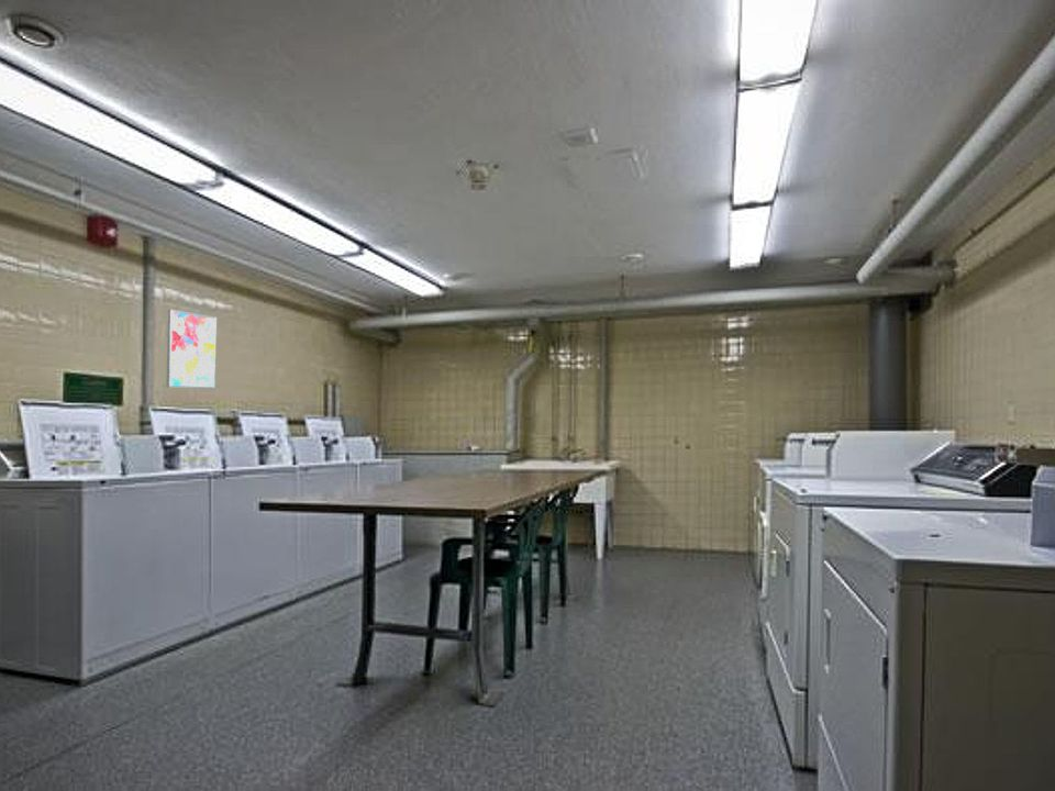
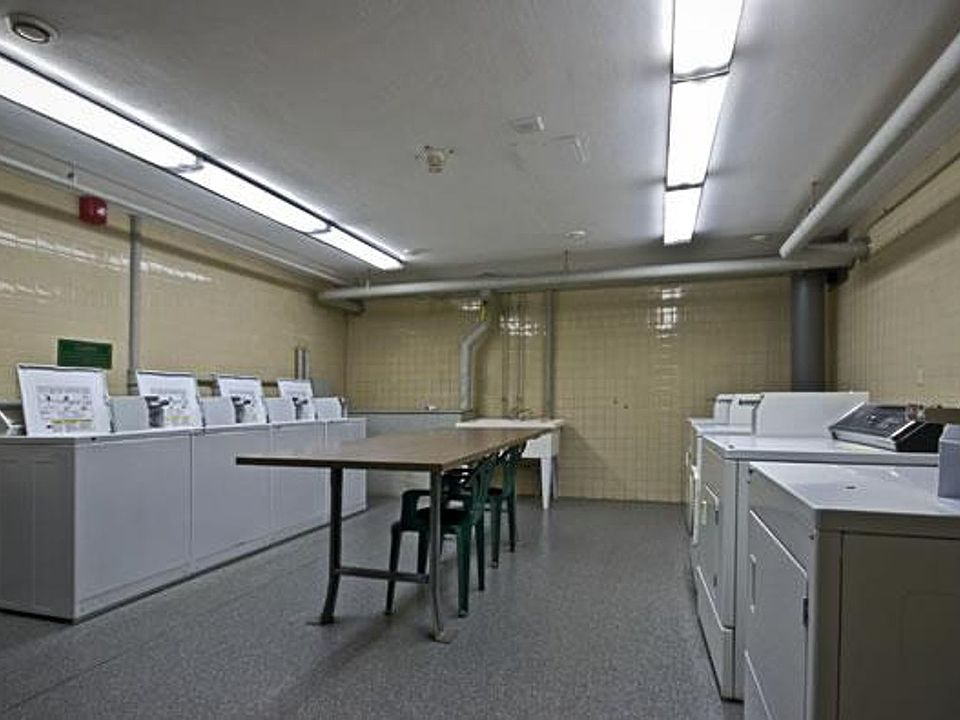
- wall art (192, 350)
